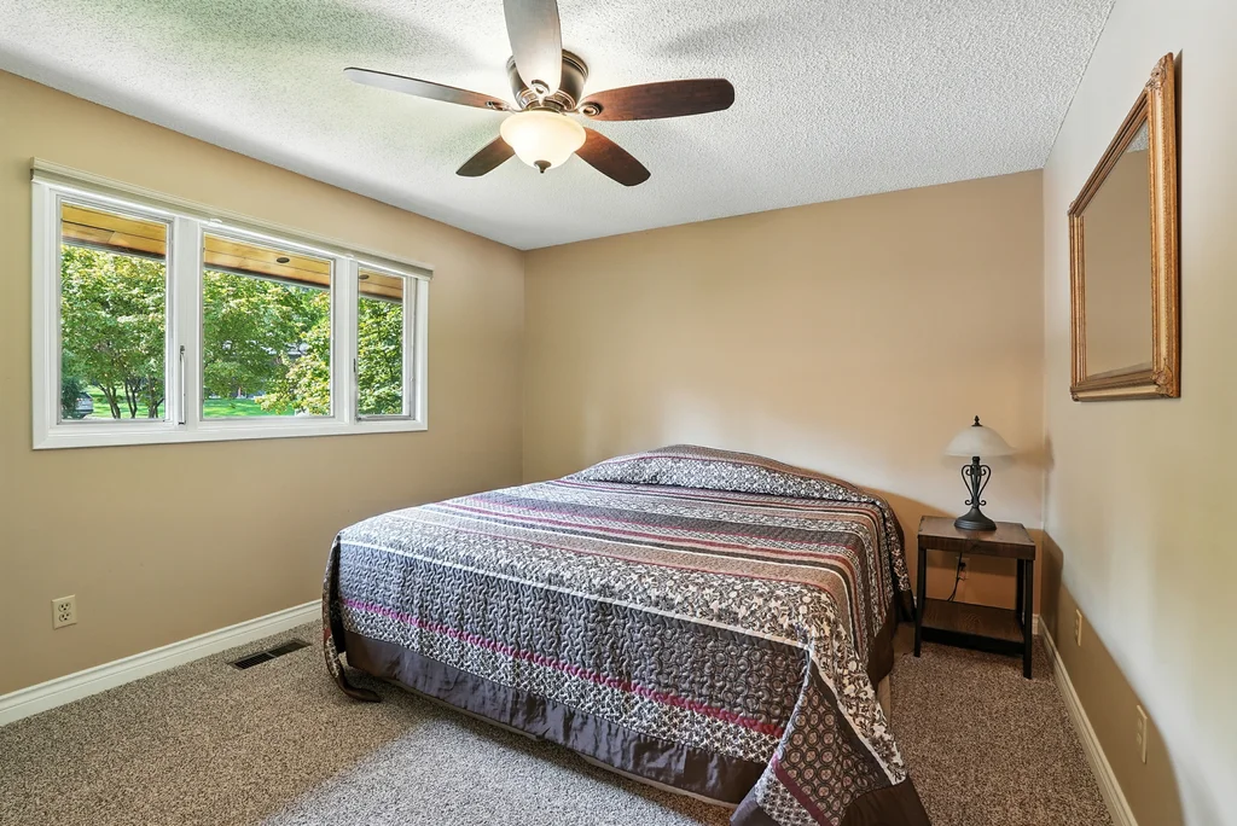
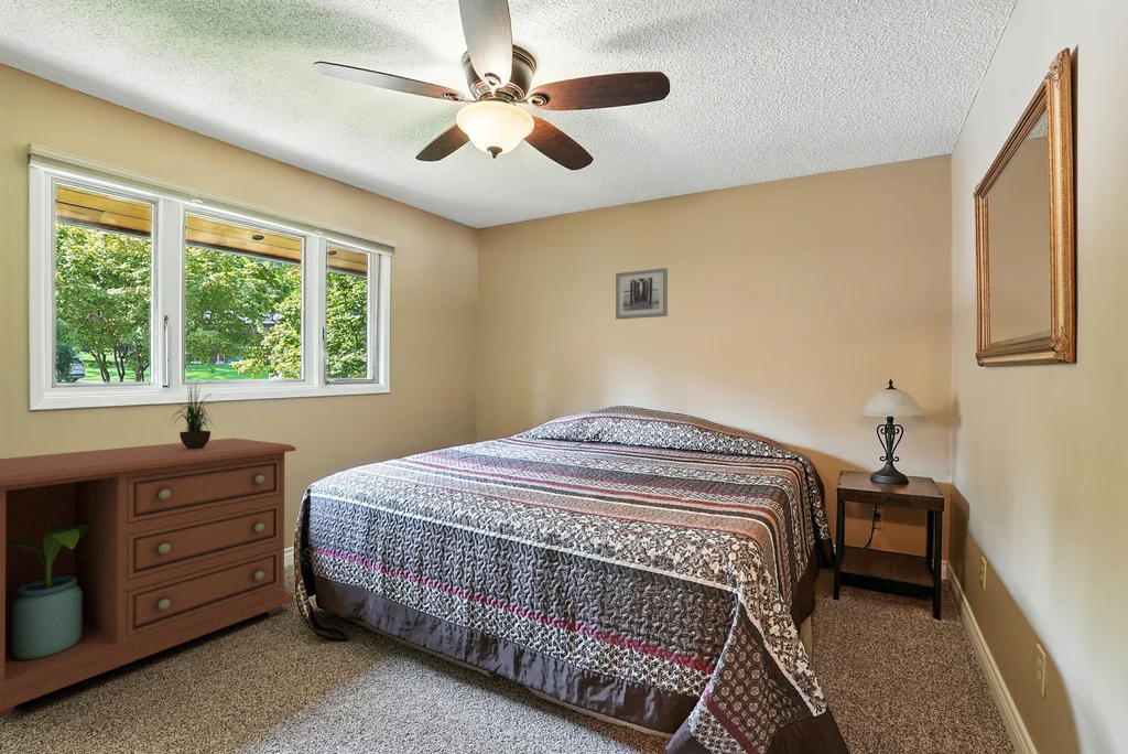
+ dresser (140, 547)
+ wall art (640, 294)
+ potted plant (193, 408)
